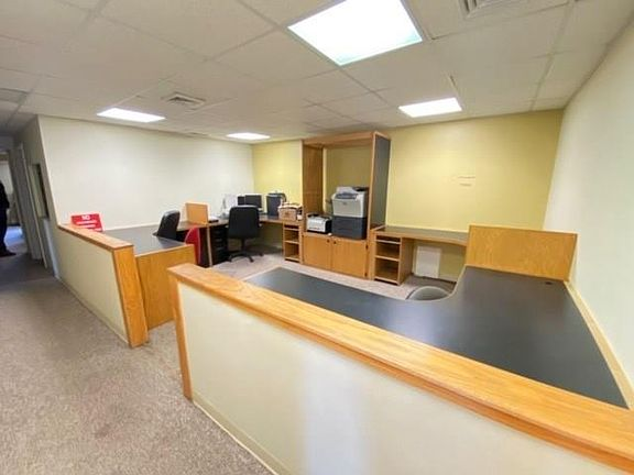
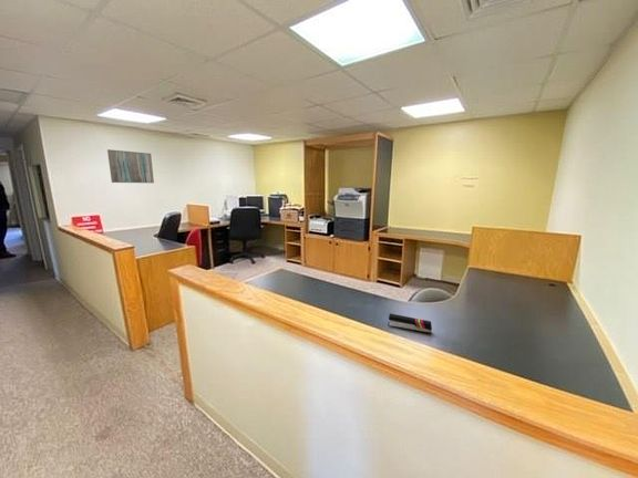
+ wall art (132, 167)
+ stapler (409, 323)
